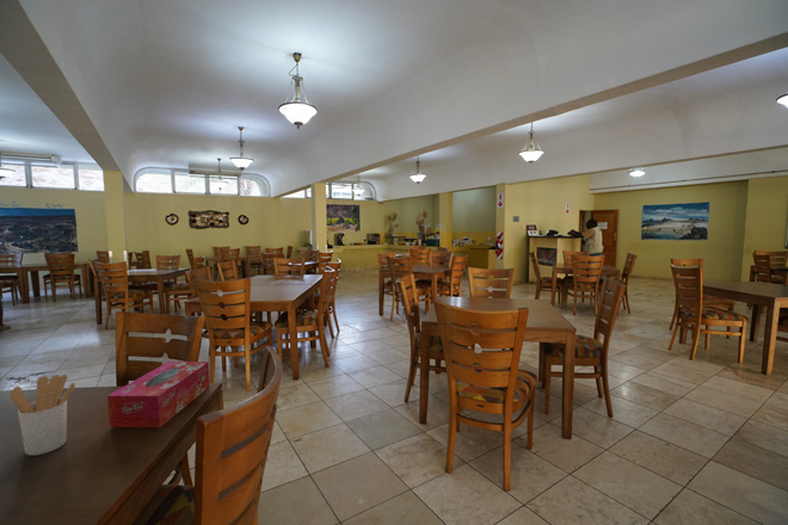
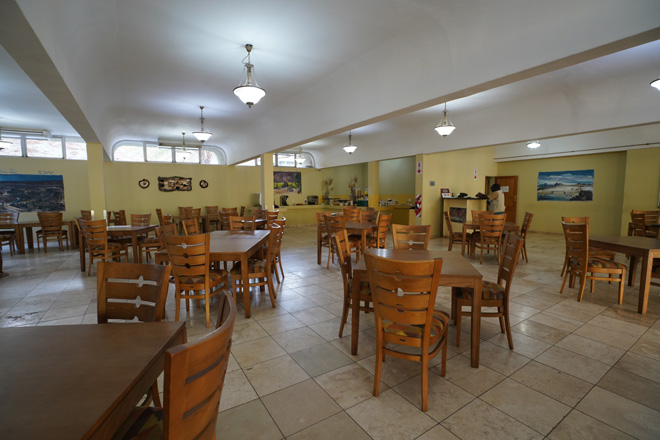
- tissue box (164, 390)
- utensil holder (47, 410)
